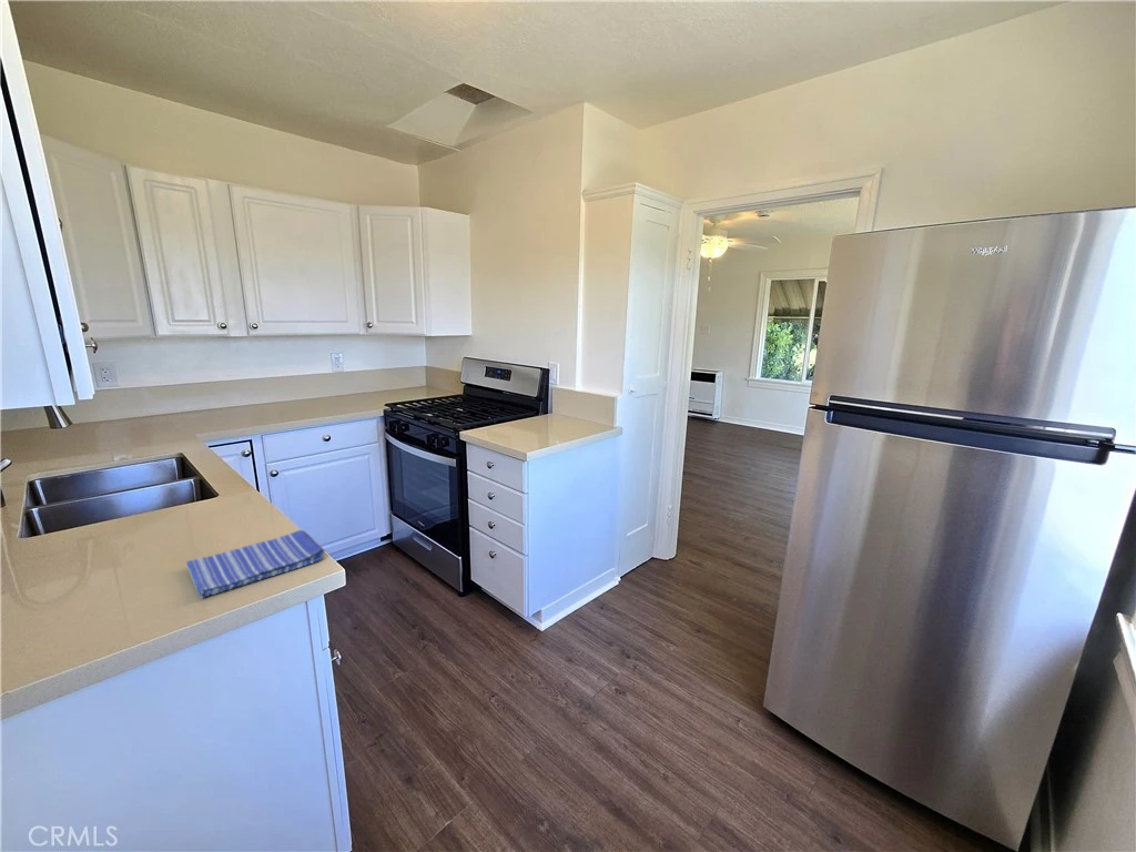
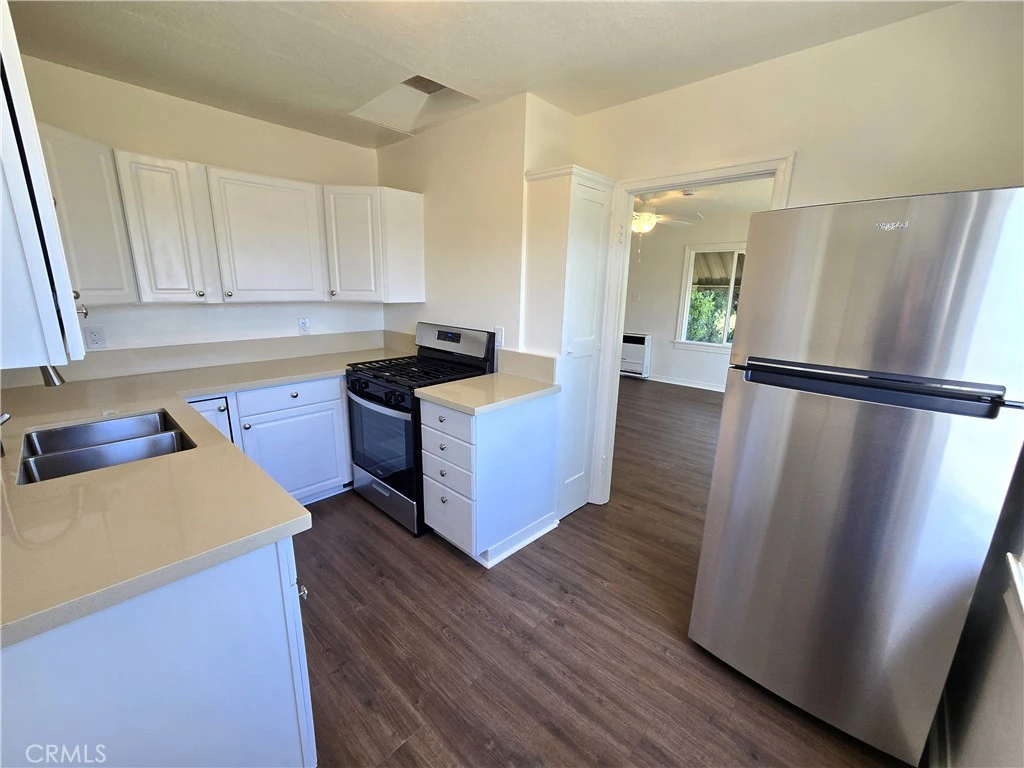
- dish towel (257, 557)
